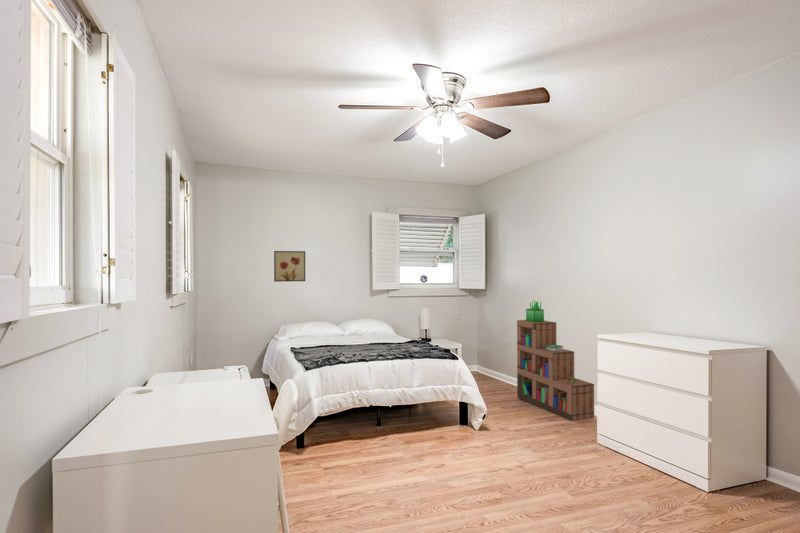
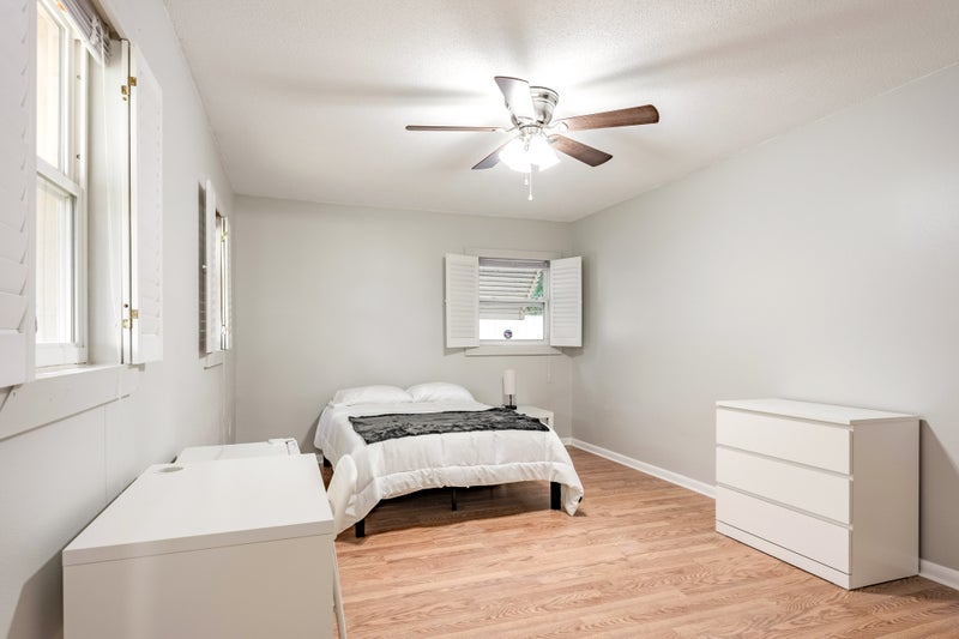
- bookshelf (552, 354)
- wall art (289, 266)
